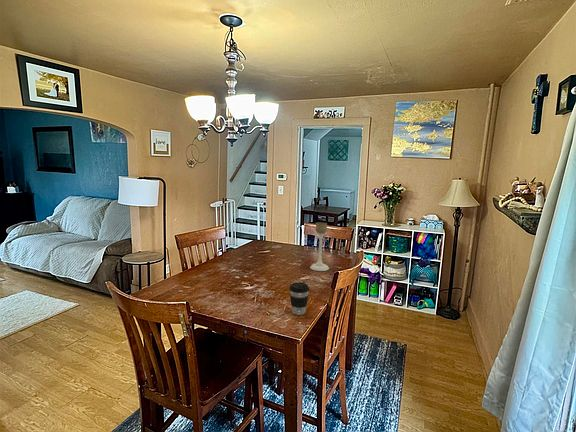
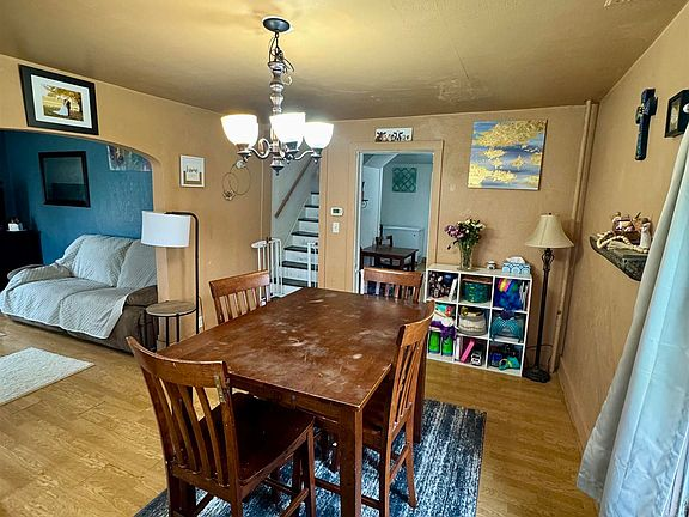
- candle holder (320, 245)
- coffee cup (298, 298)
